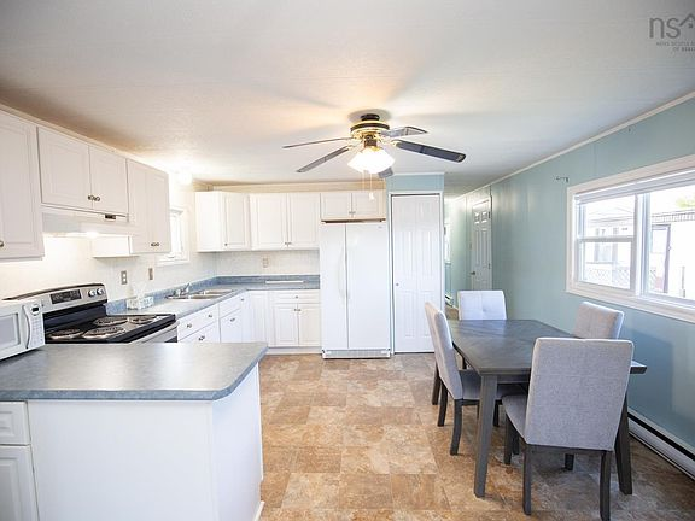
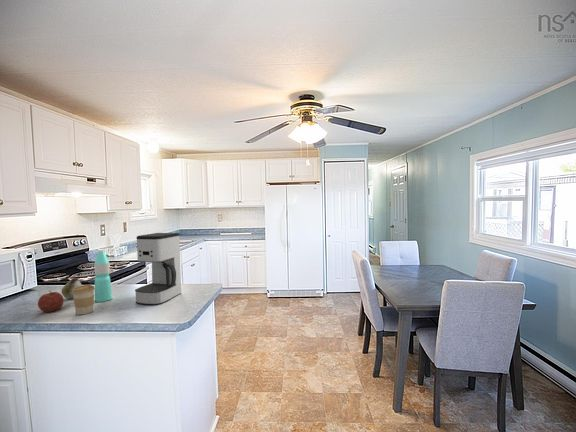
+ coffee maker (159, 266)
+ fruit (50, 300)
+ coffee cup (83, 299)
+ water bottle (102, 274)
+ fruit (71, 287)
